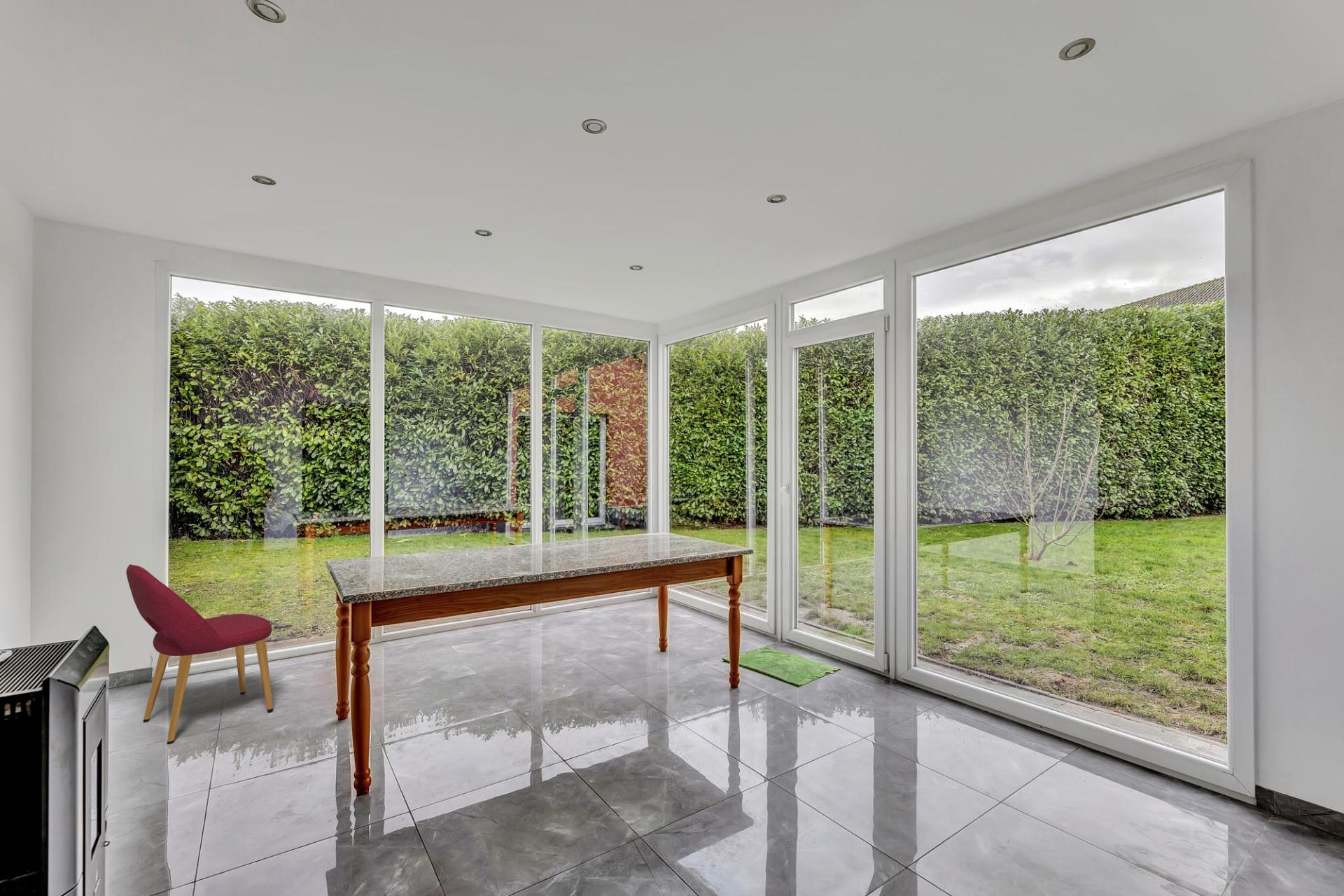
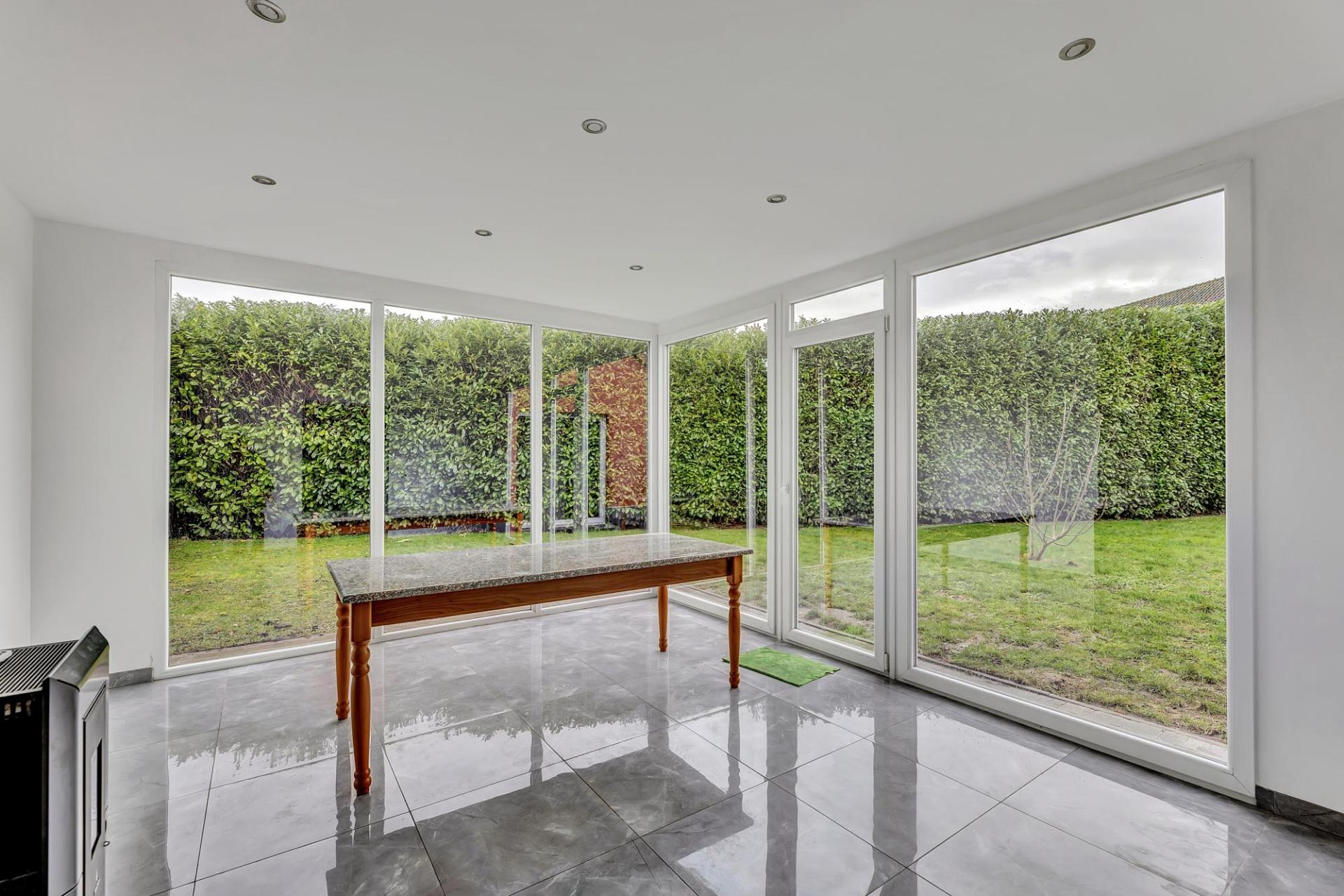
- dining chair (202, 637)
